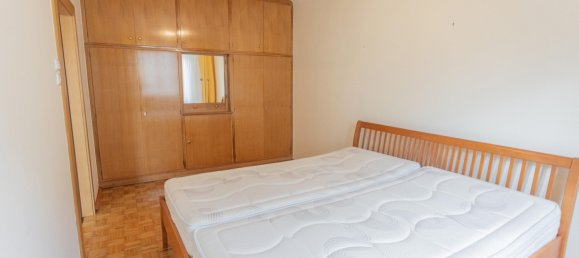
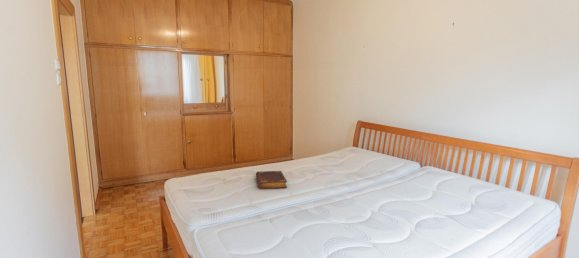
+ book (270, 179)
